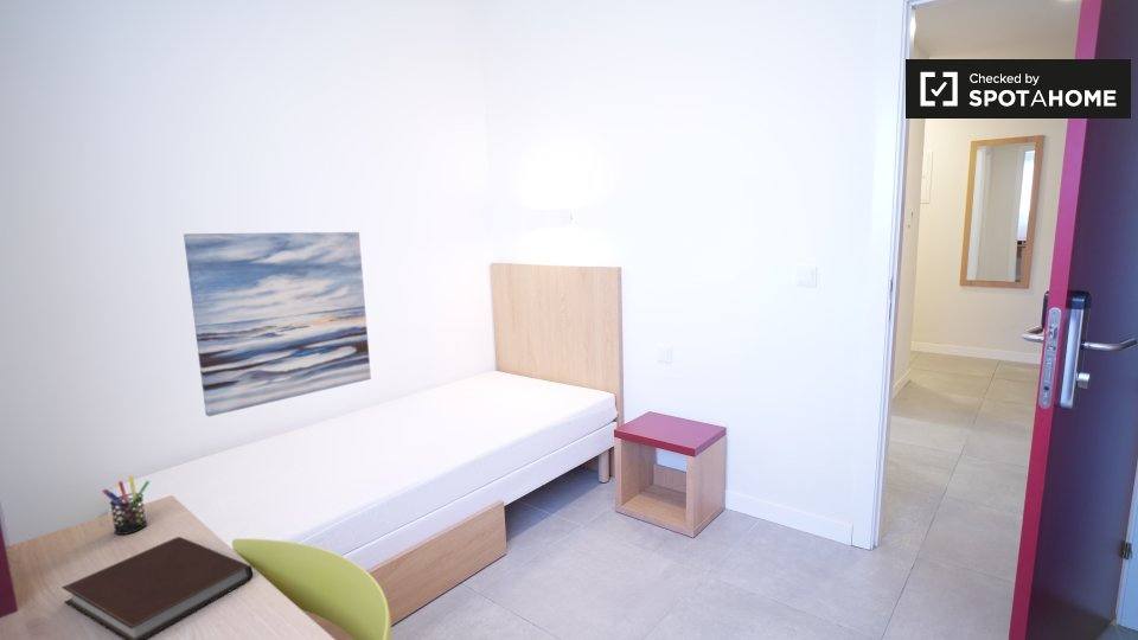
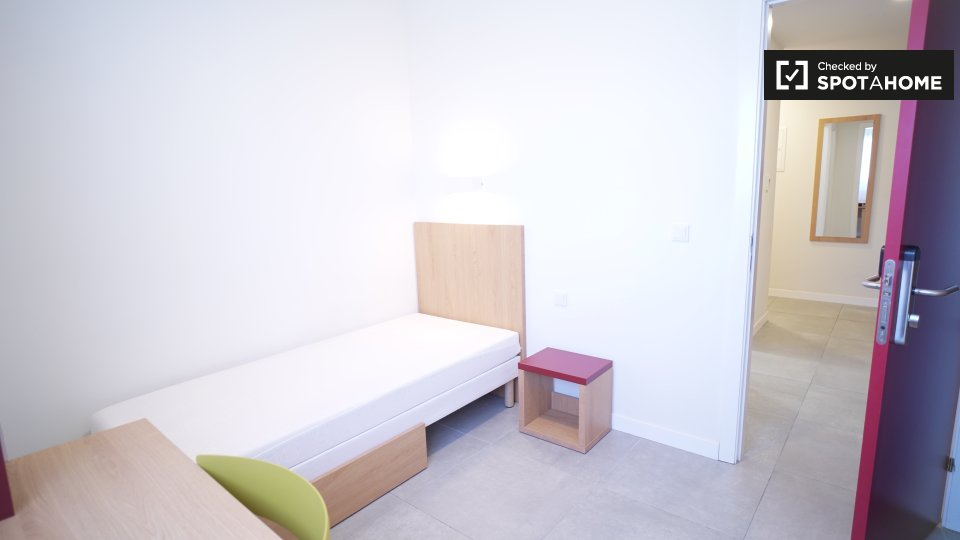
- pen holder (130, 501)
- wall art (288, 315)
- notebook (160, 582)
